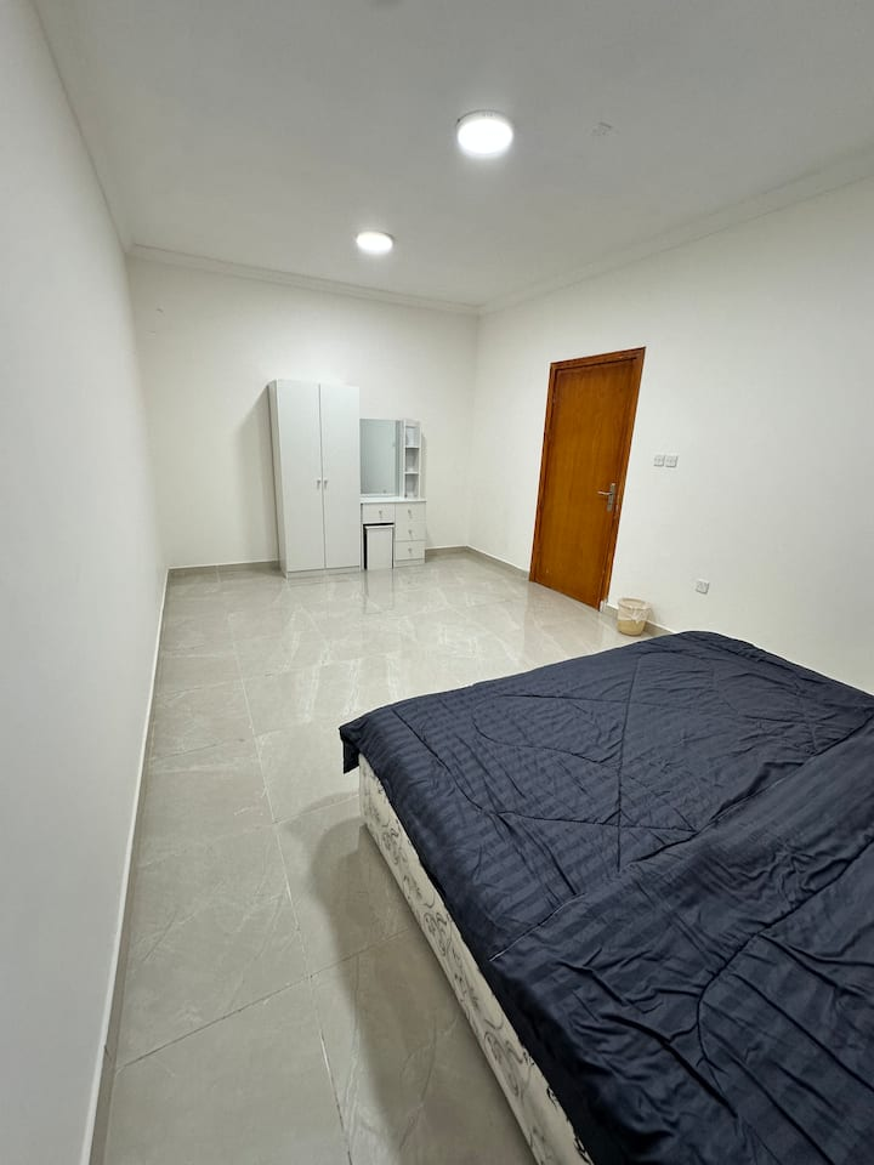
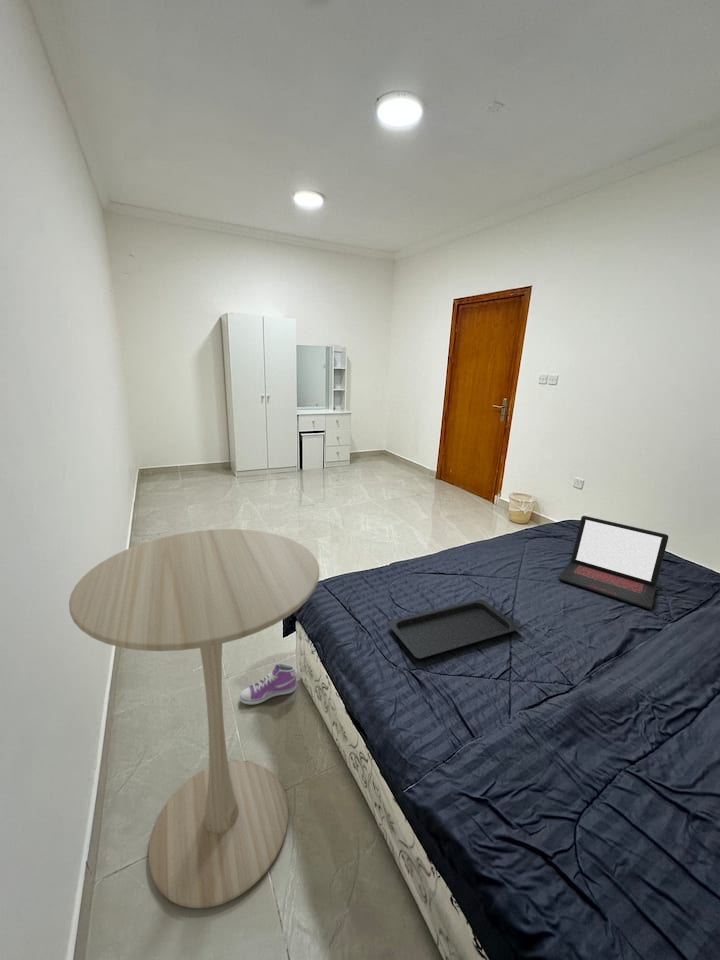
+ sneaker (268, 679)
+ laptop (612, 557)
+ serving tray (453, 627)
+ pedestal table (215, 710)
